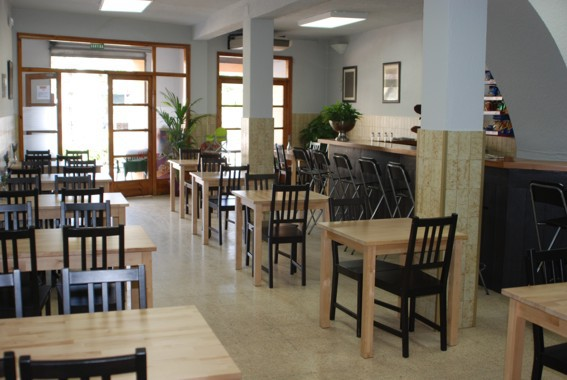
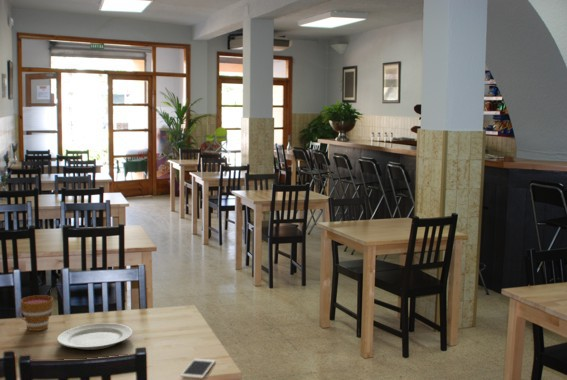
+ chinaware (95, 337)
+ cell phone (198, 368)
+ cup (35, 314)
